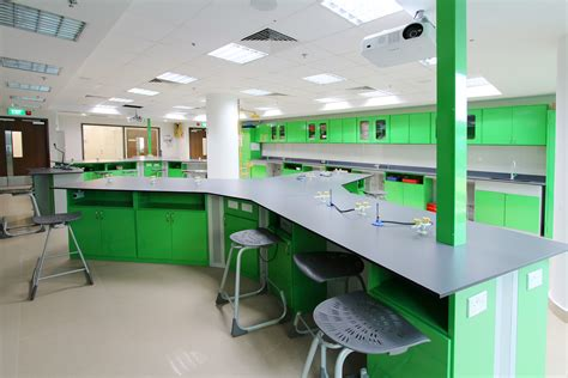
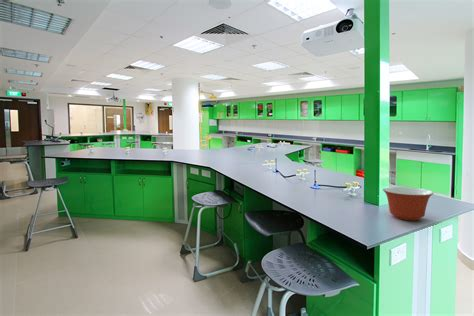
+ mixing bowl (406, 204)
